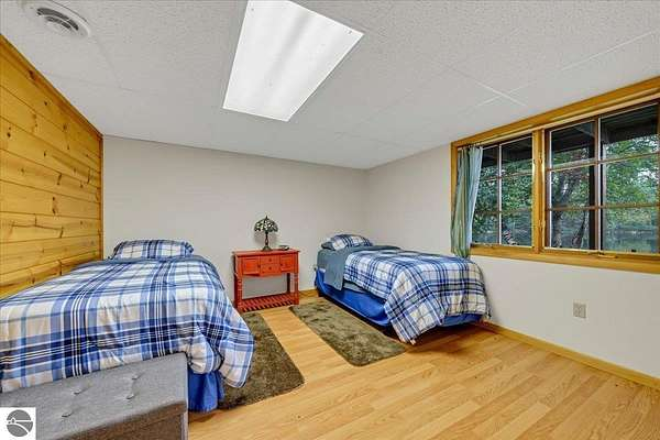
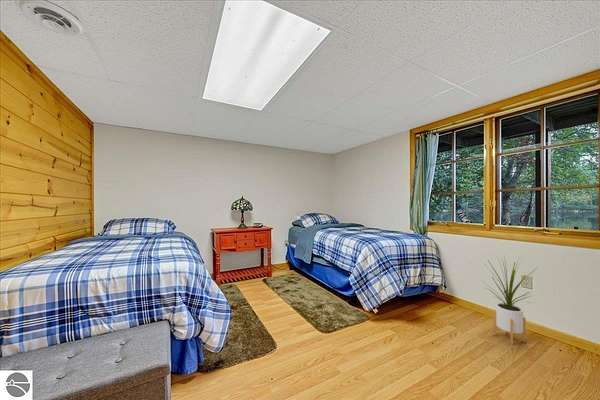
+ house plant (508, 297)
